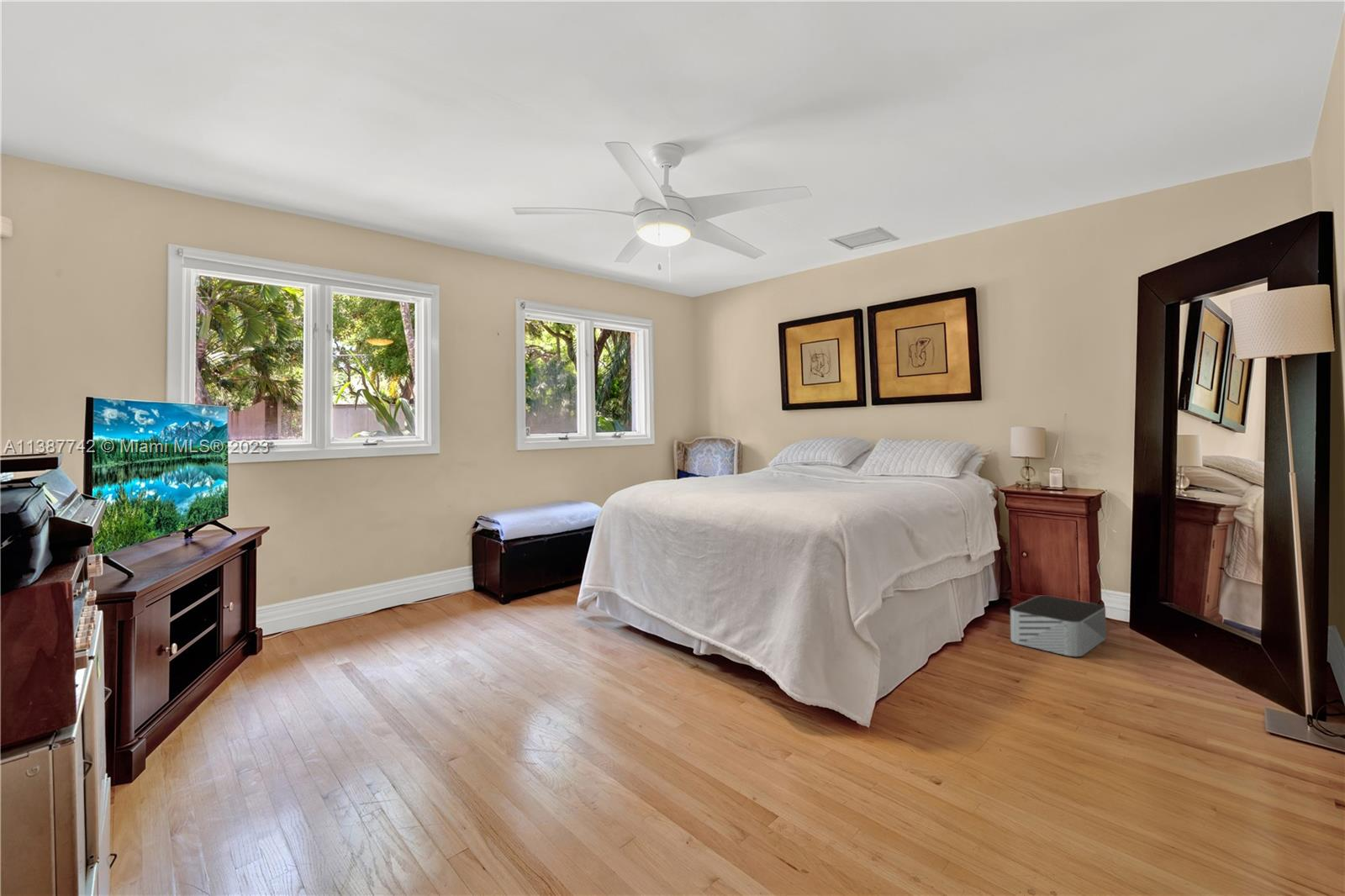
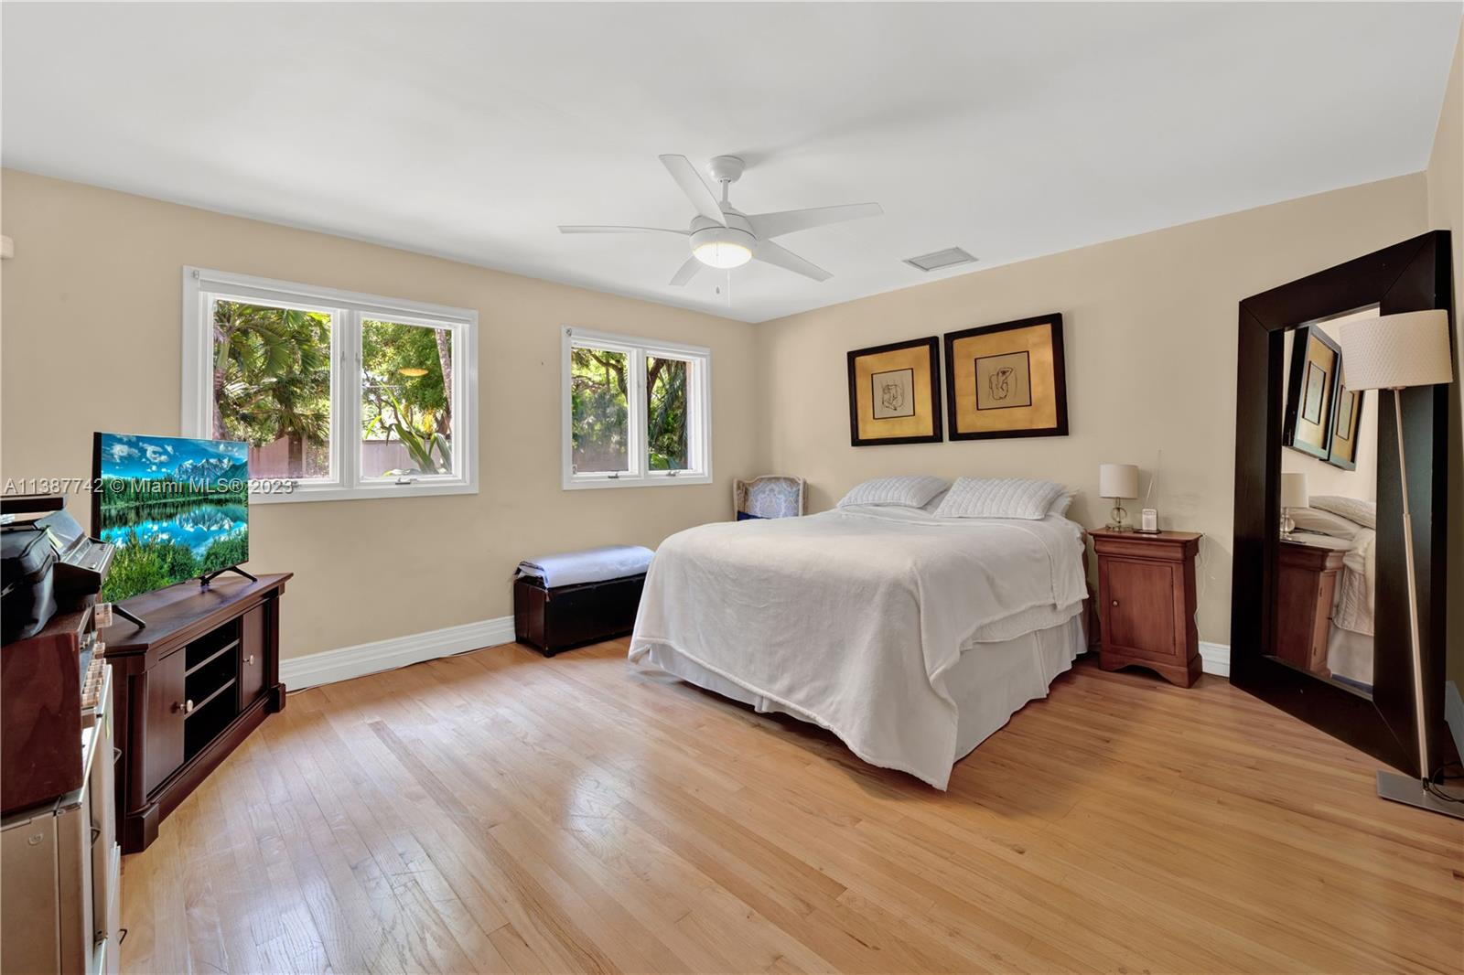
- storage bin (1058, 623)
